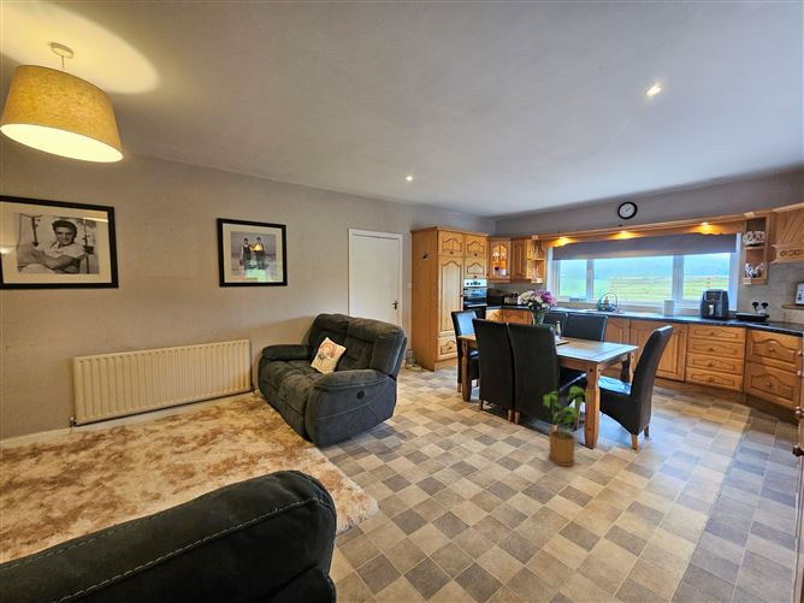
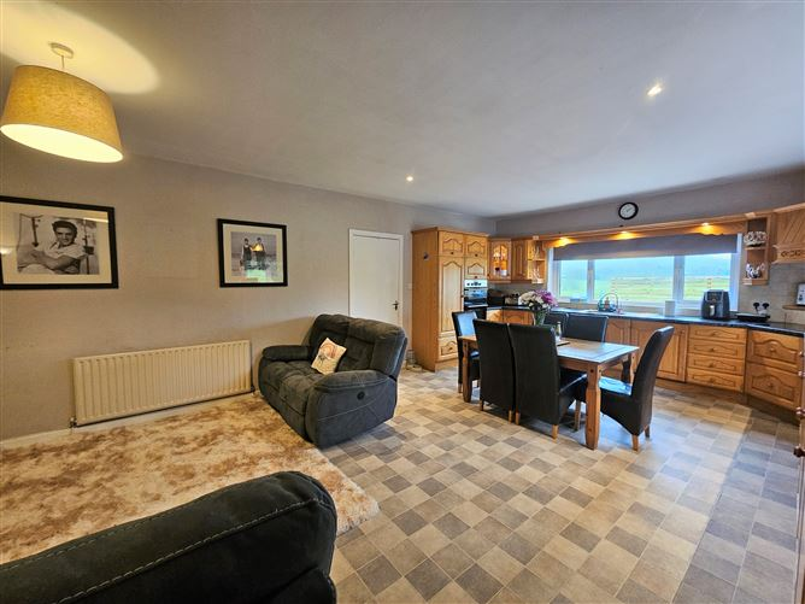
- house plant (564, 422)
